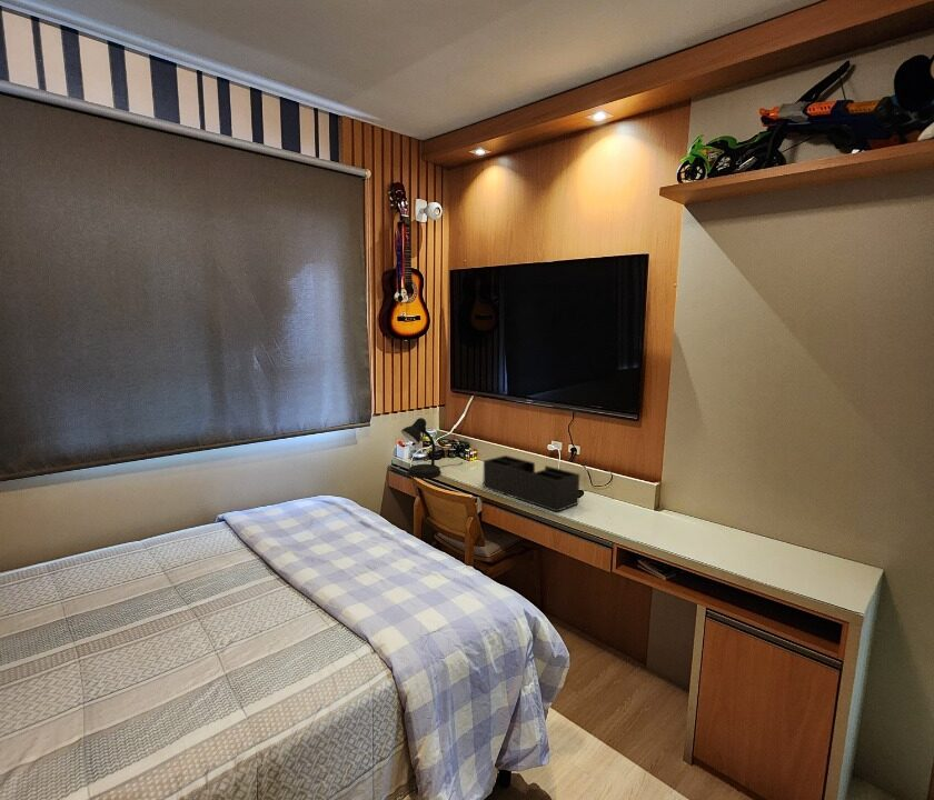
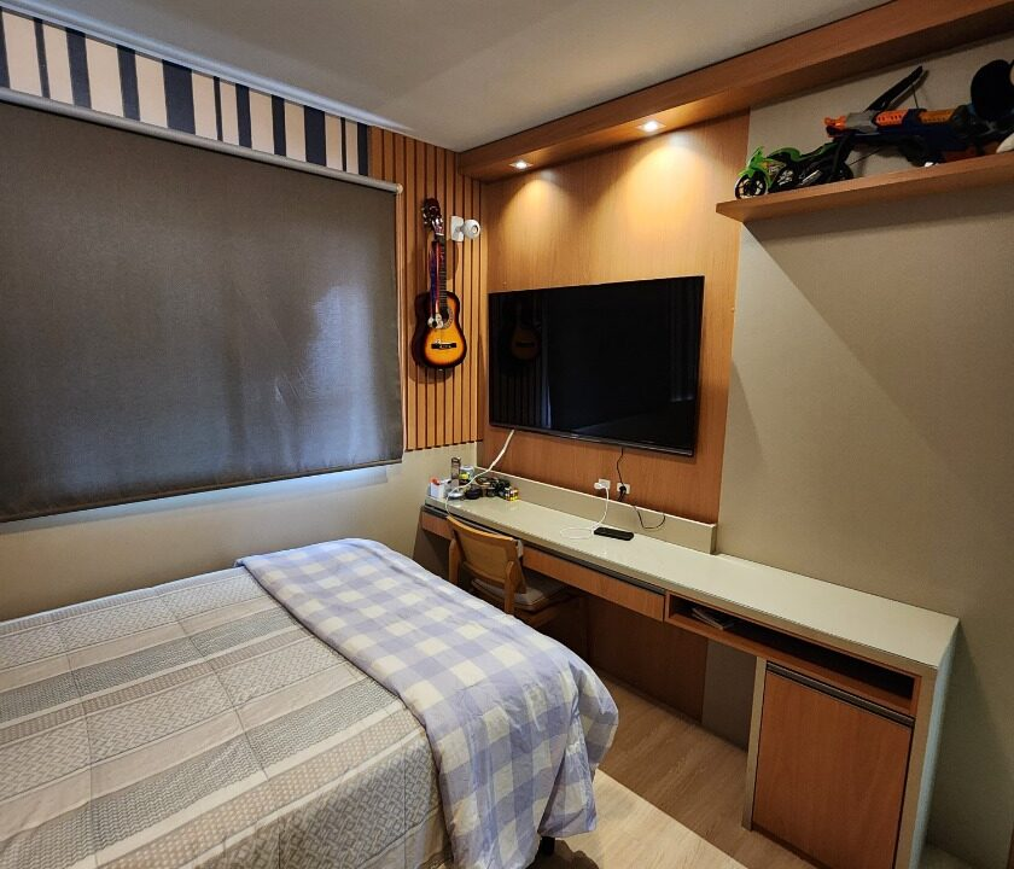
- desk organizer (528, 481)
- desk lamp (434, 442)
